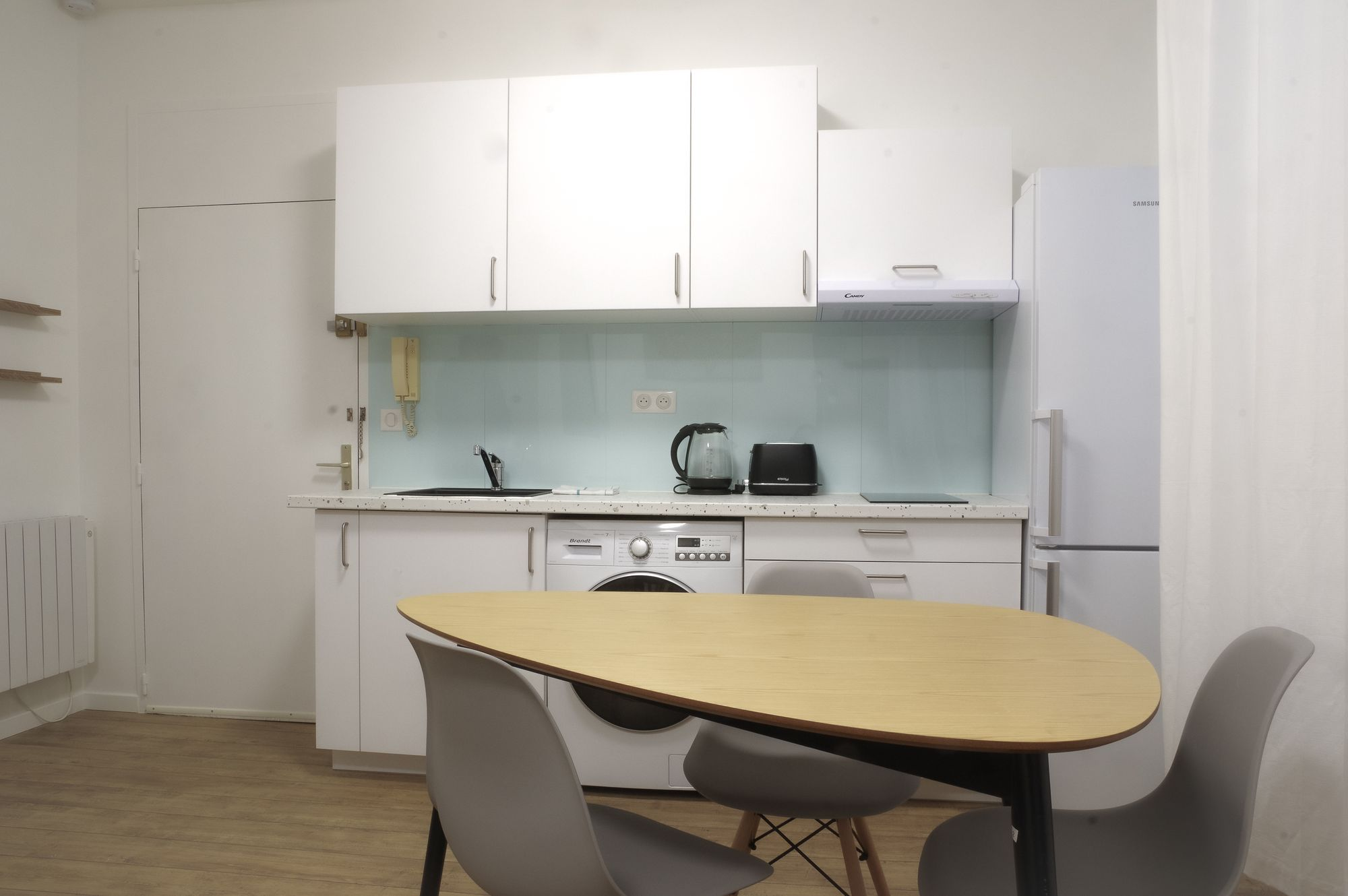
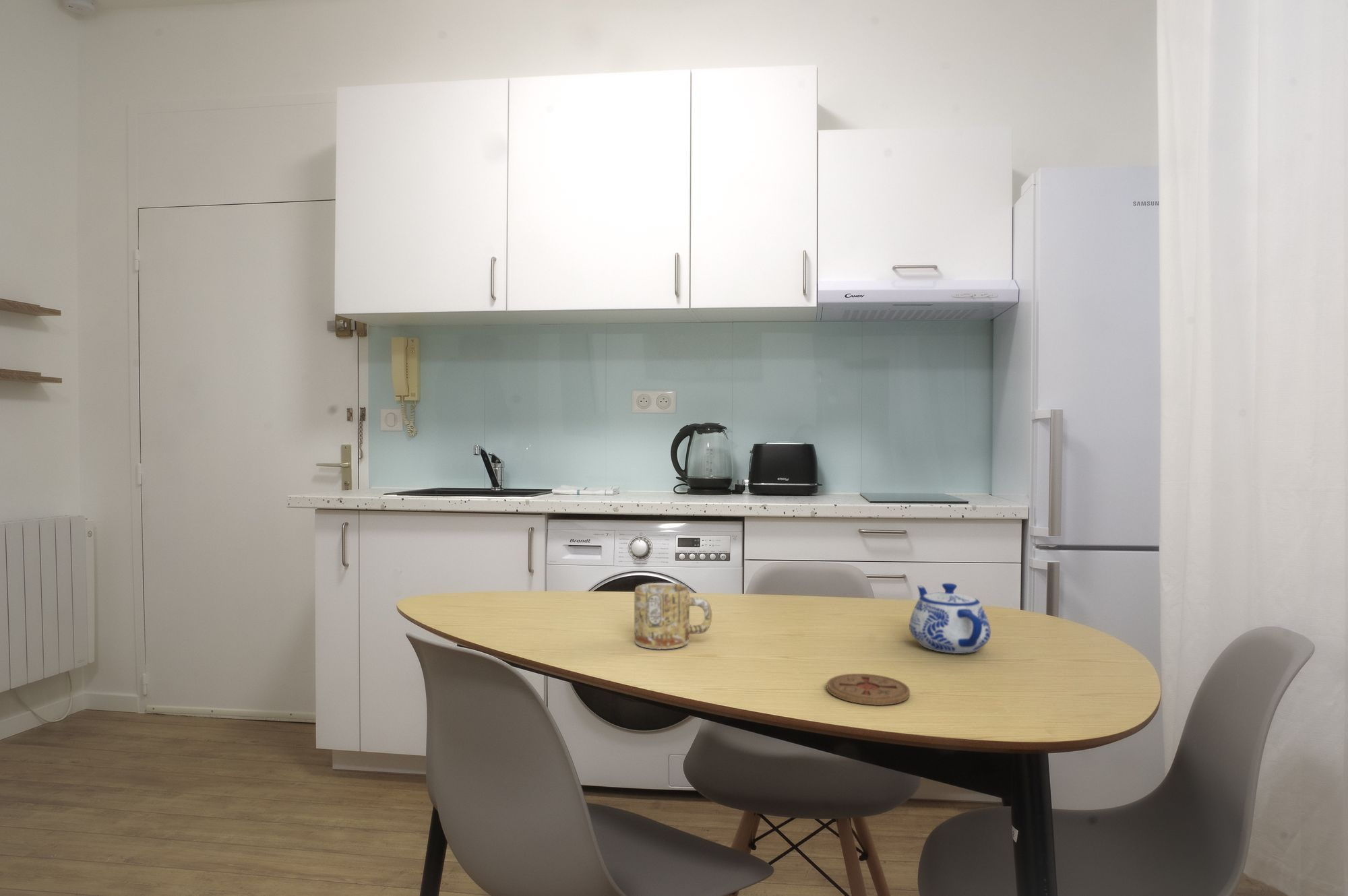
+ coaster (867, 688)
+ teapot (946, 614)
+ mug (673, 615)
